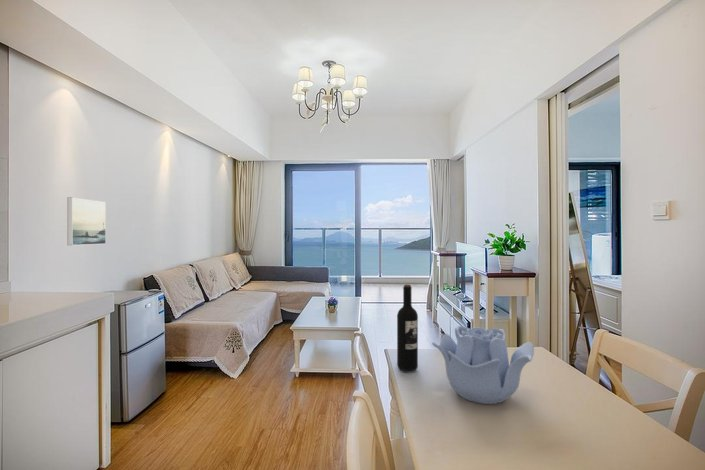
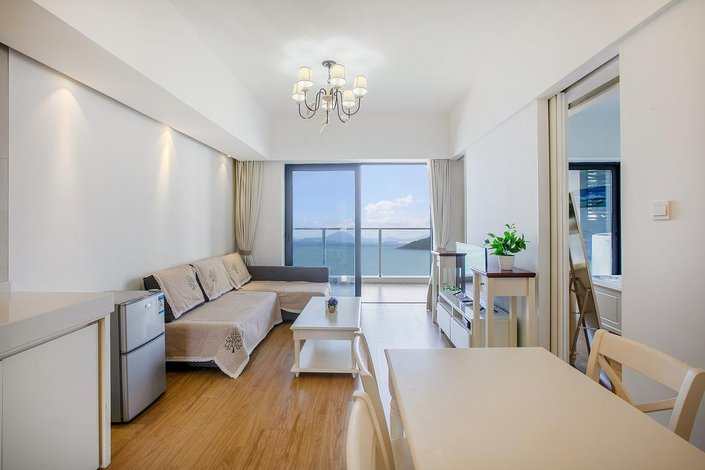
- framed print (87, 222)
- decorative bowl (481, 363)
- wine bottle (407, 326)
